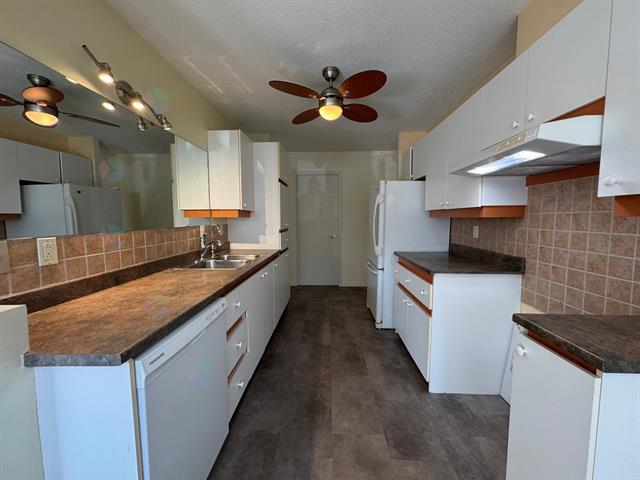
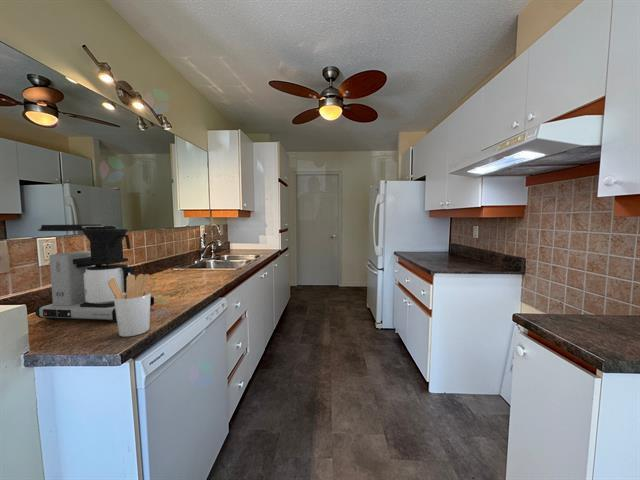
+ coffee maker (96, 270)
+ utensil holder (135, 302)
